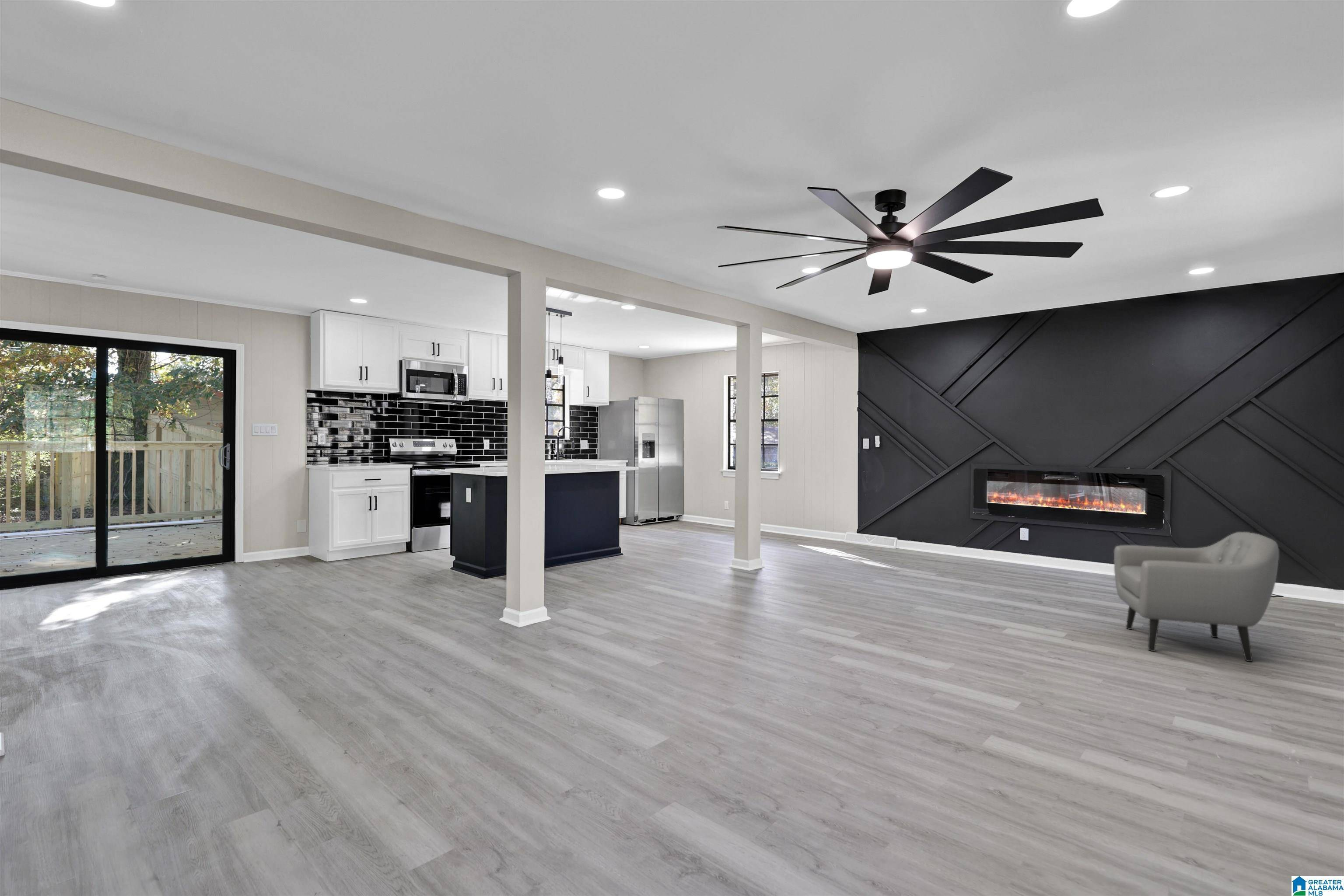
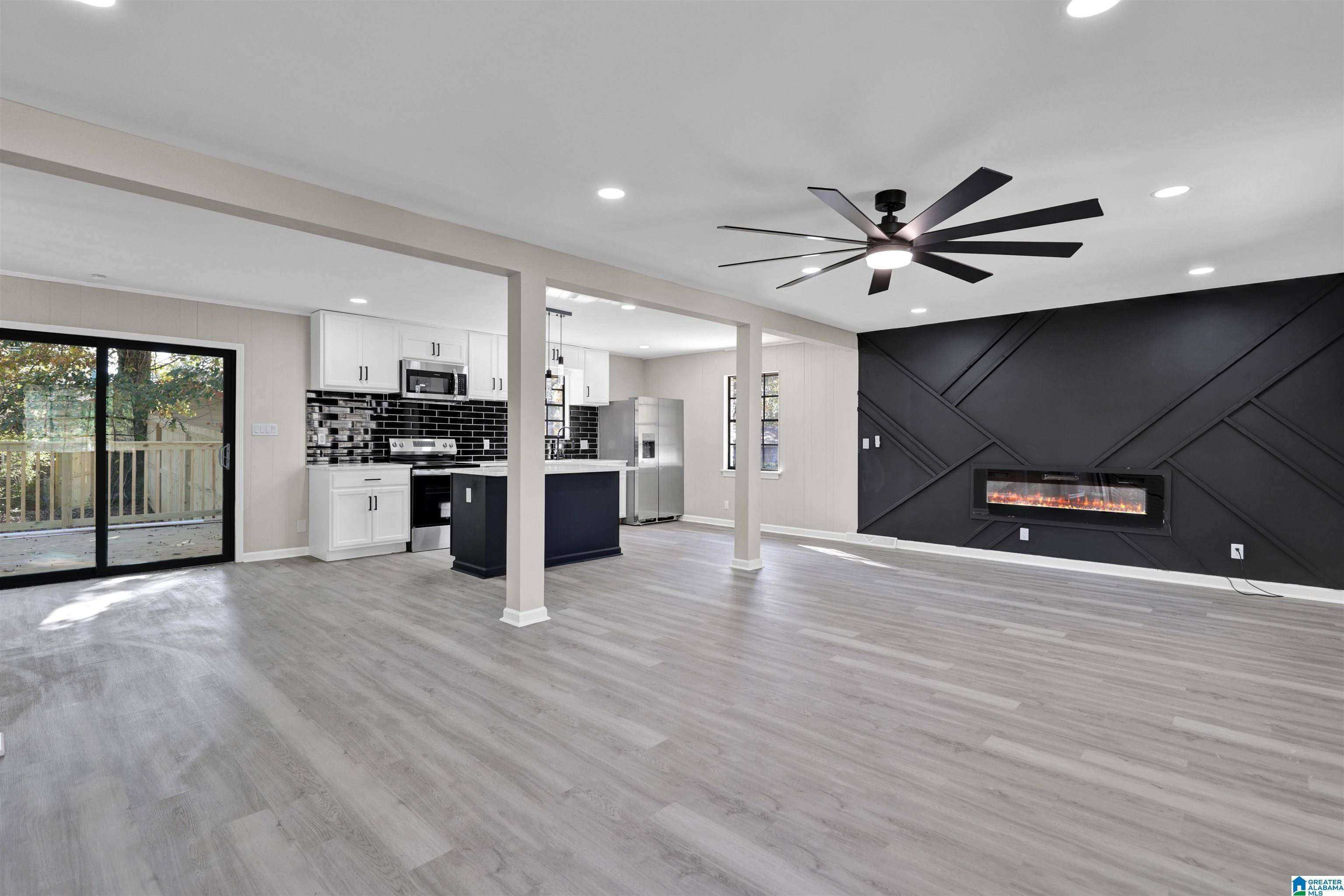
- armchair (1180, 586)
